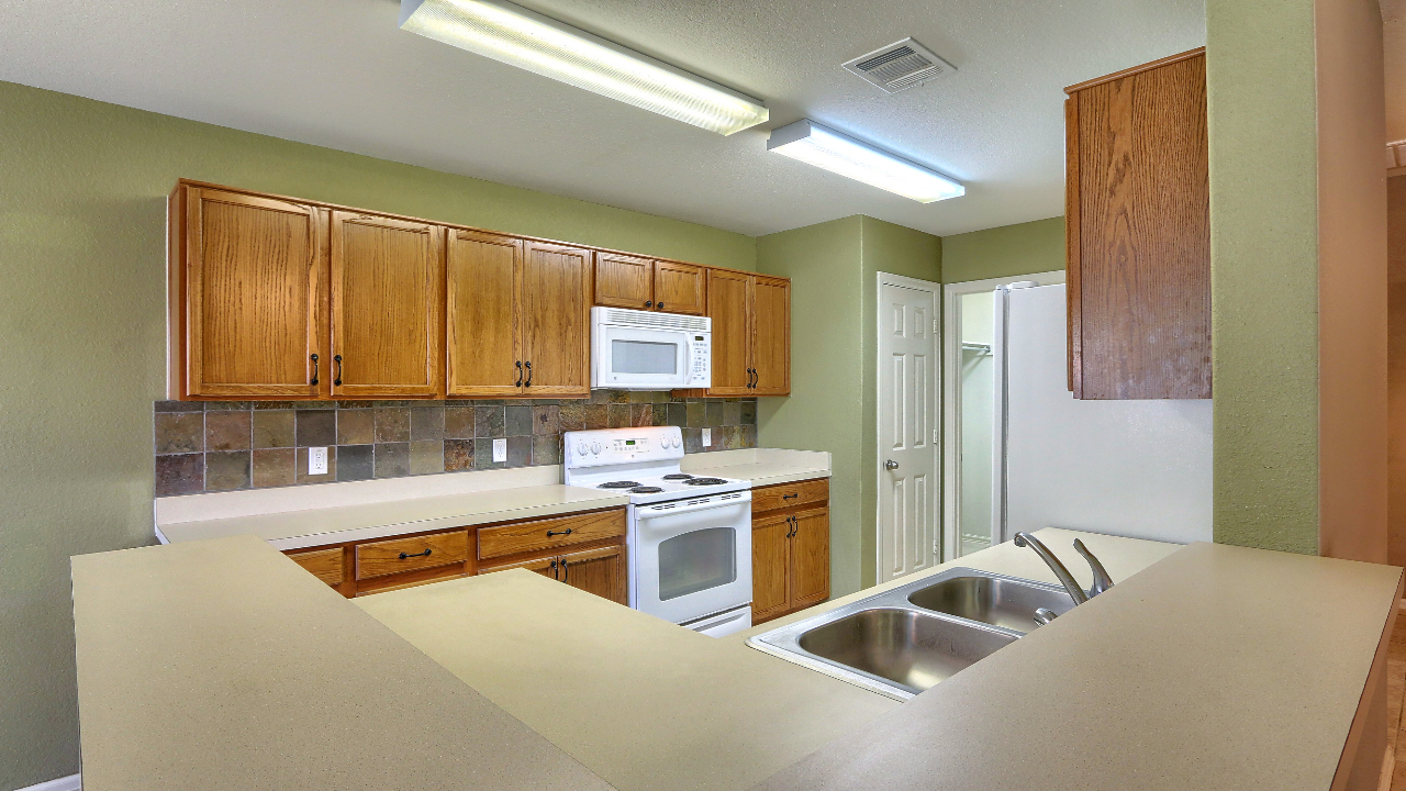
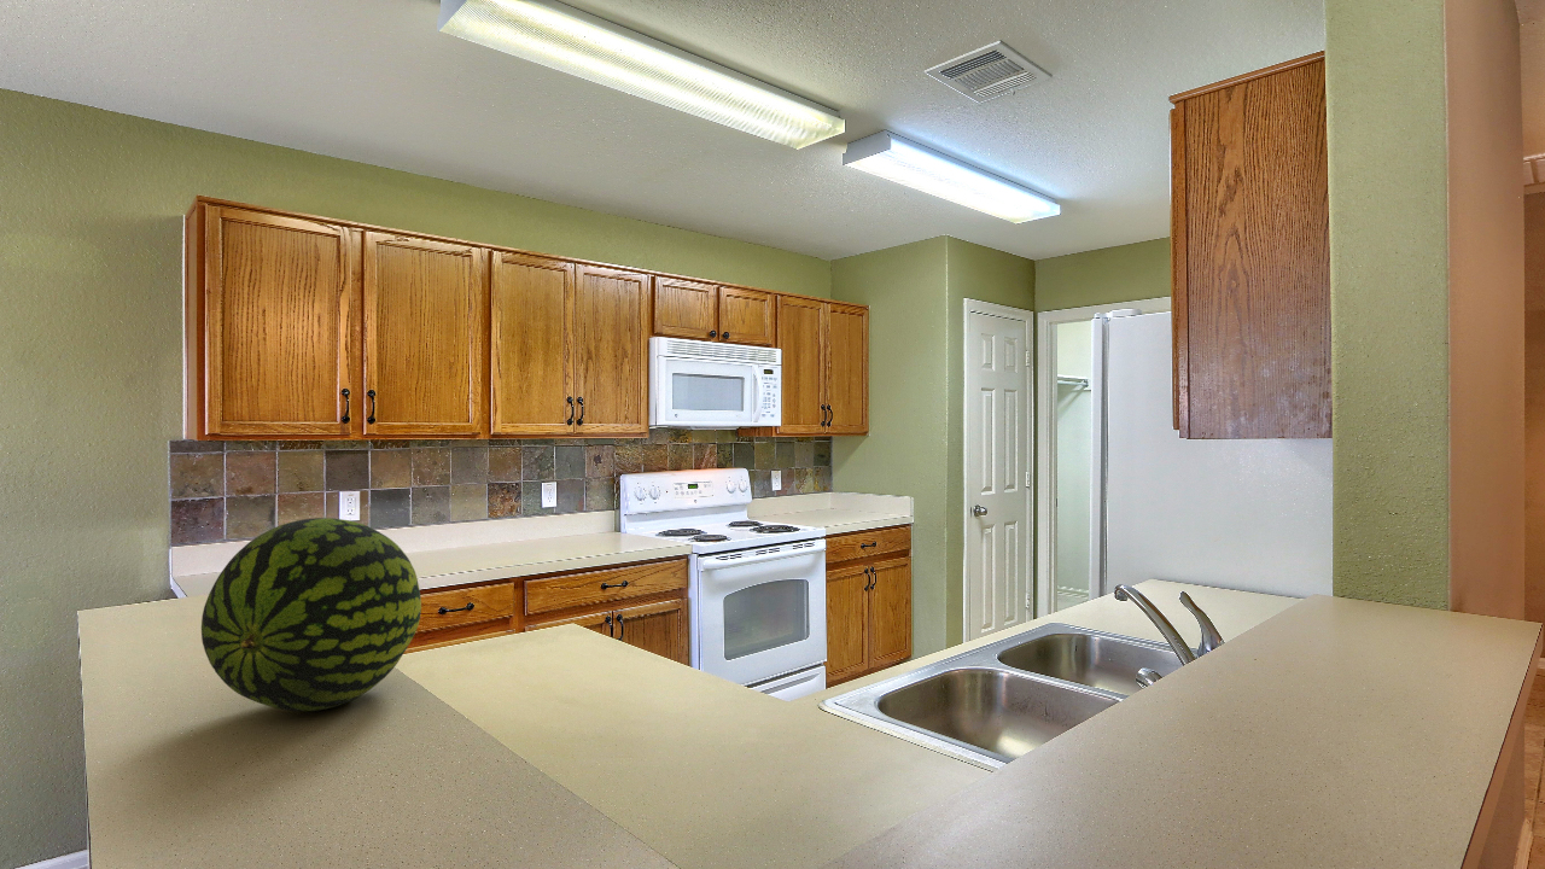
+ fruit (314, 612)
